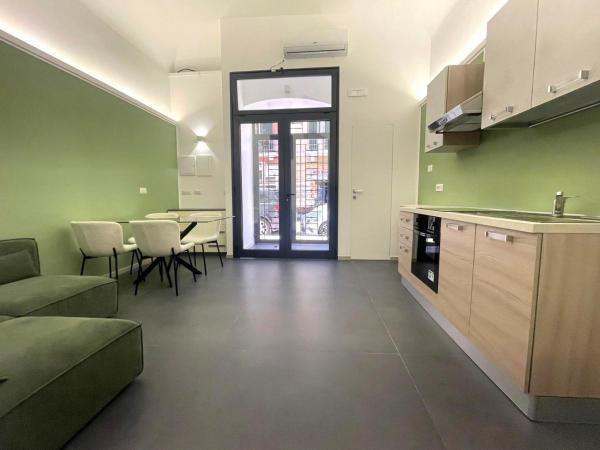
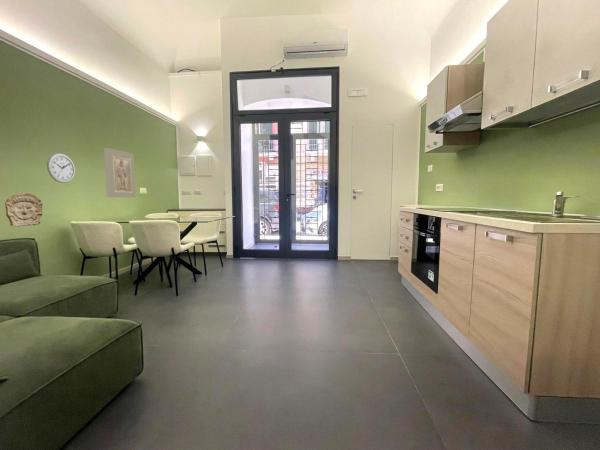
+ relief plaque (121, 174)
+ stone relief (25, 209)
+ wall clock (62, 168)
